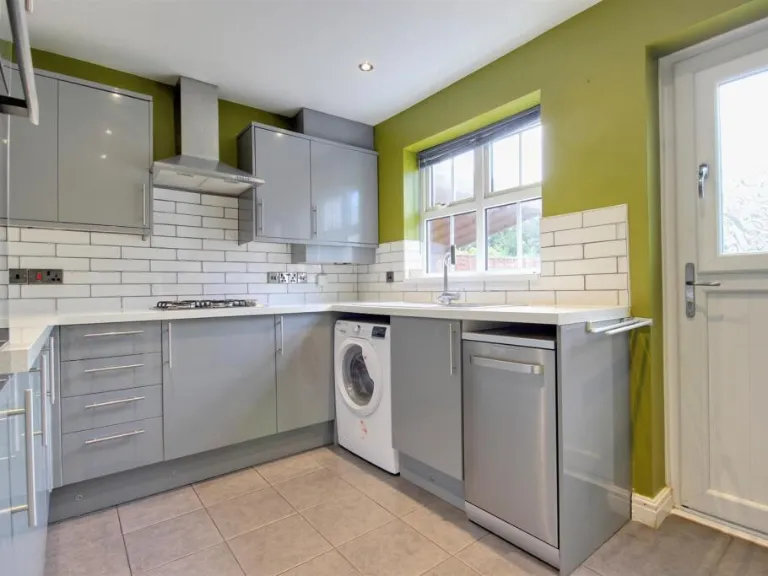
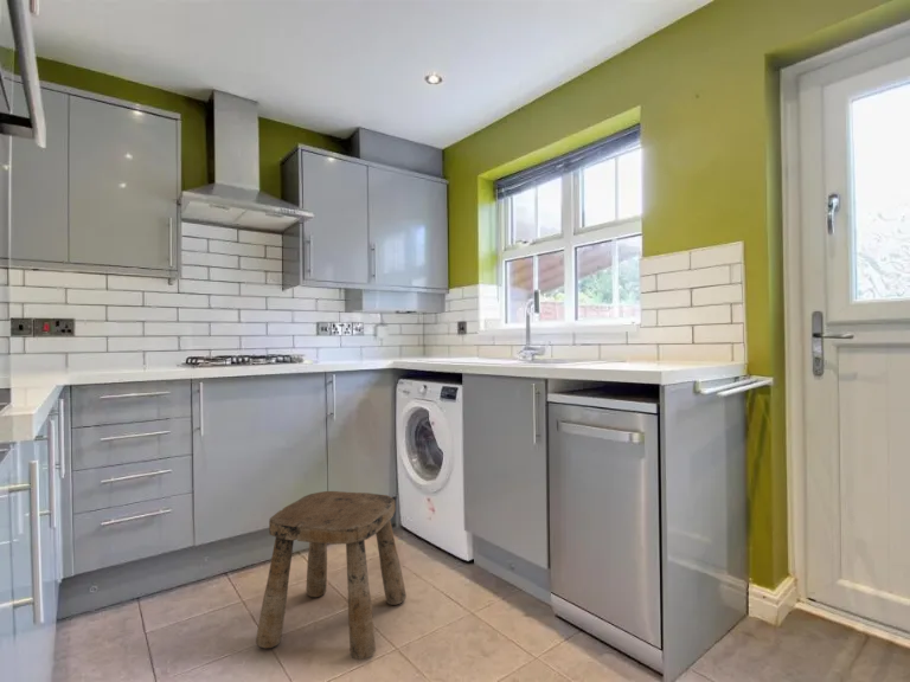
+ stool (326, 564)
